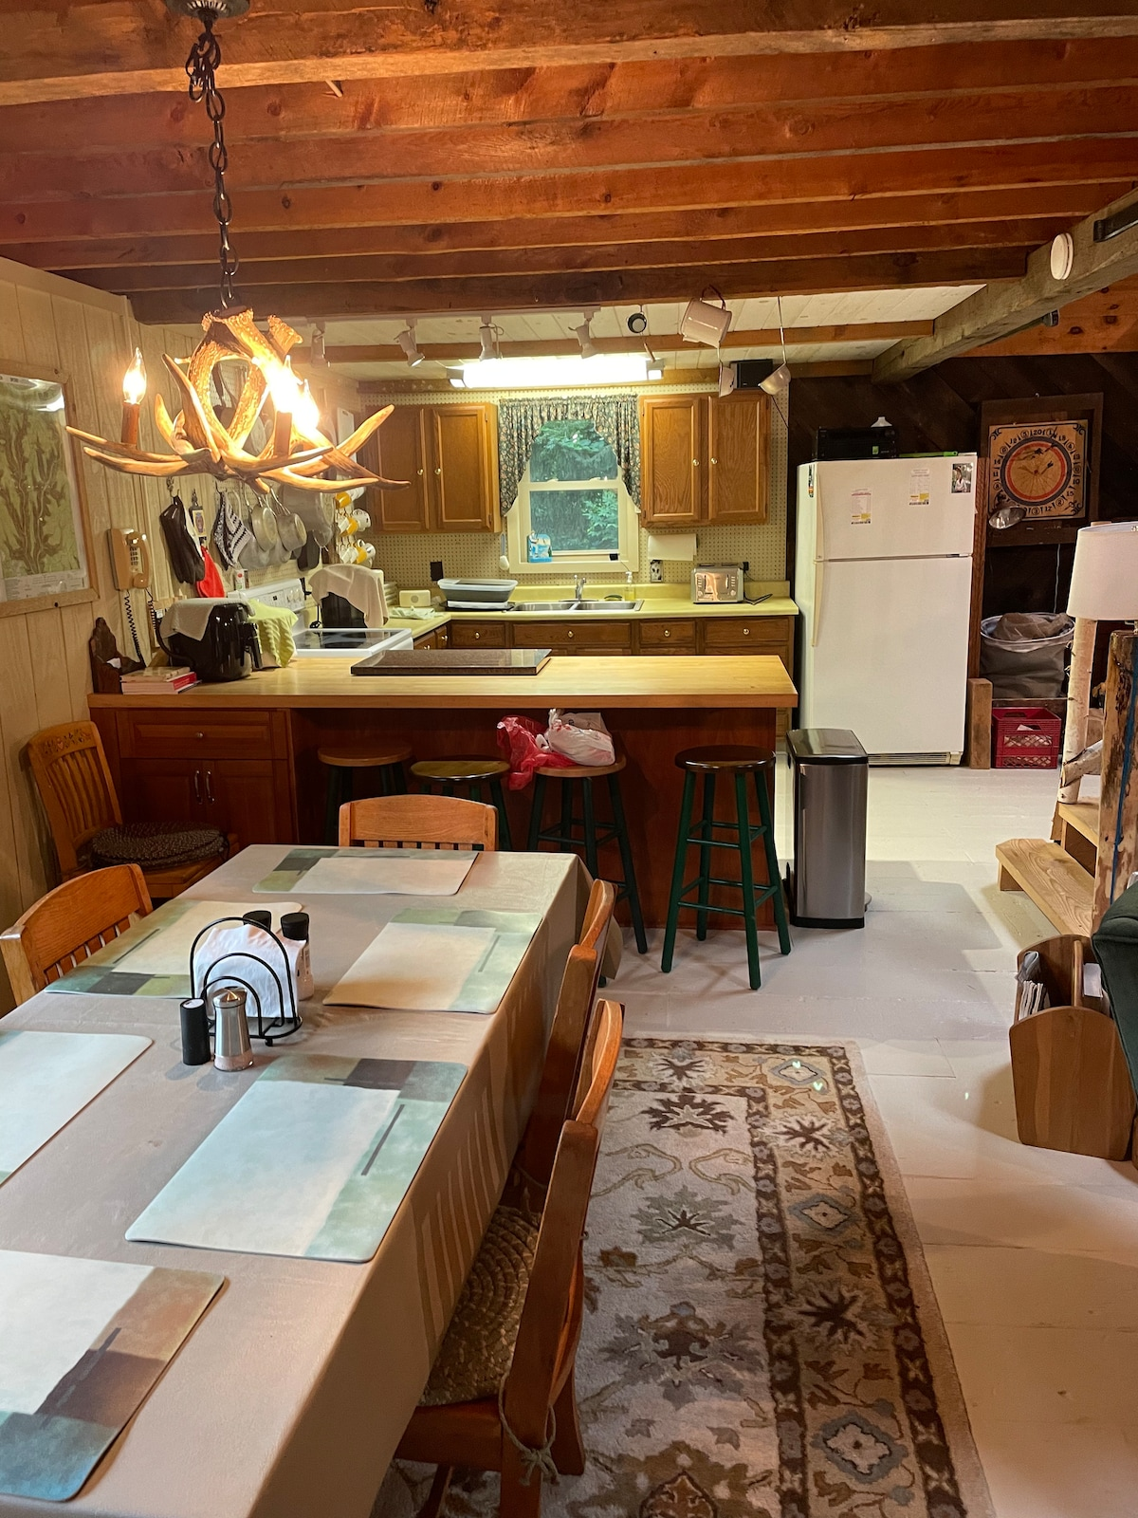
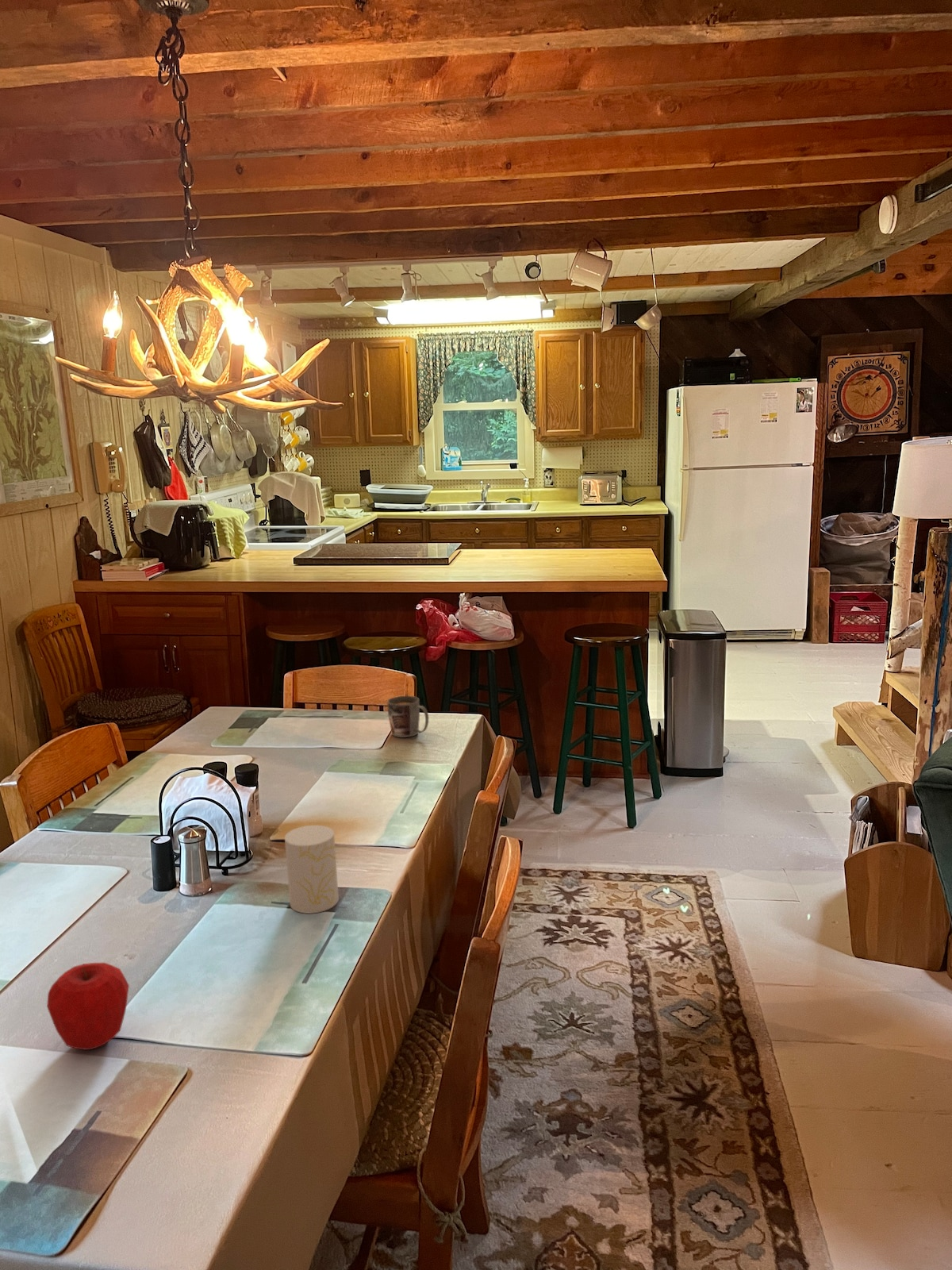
+ cup (312, 868)
+ apple (89, 1005)
+ mug (409, 718)
